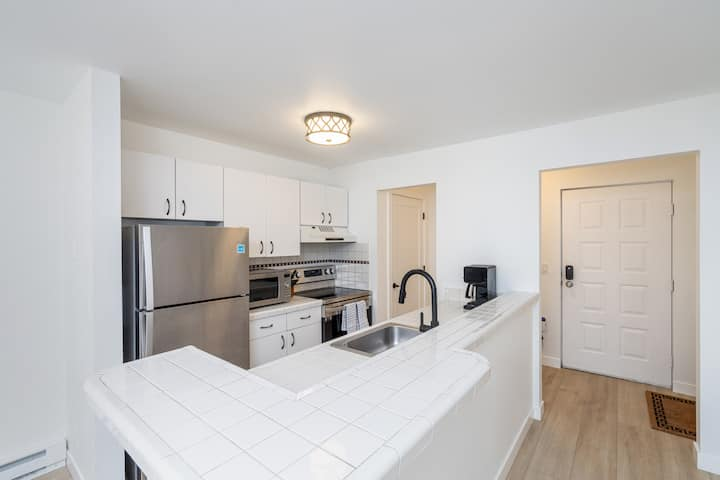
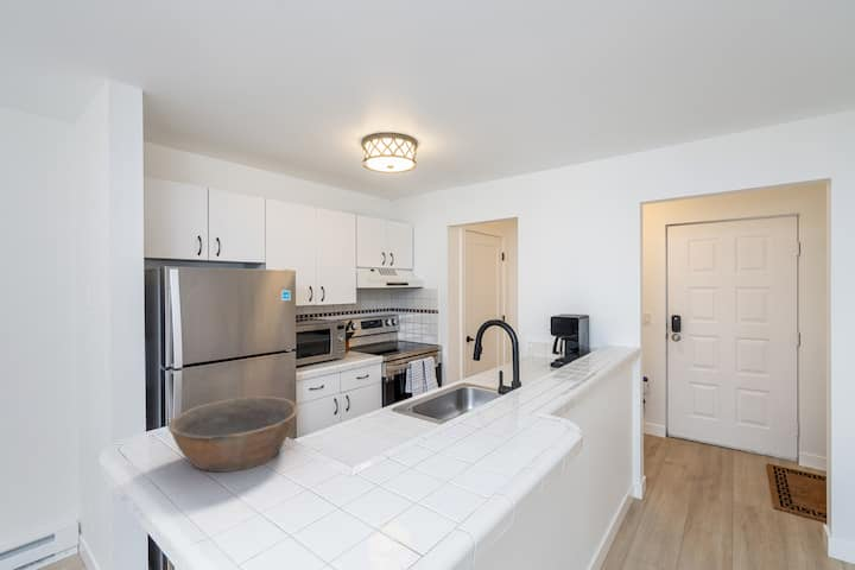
+ bowl (238, 432)
